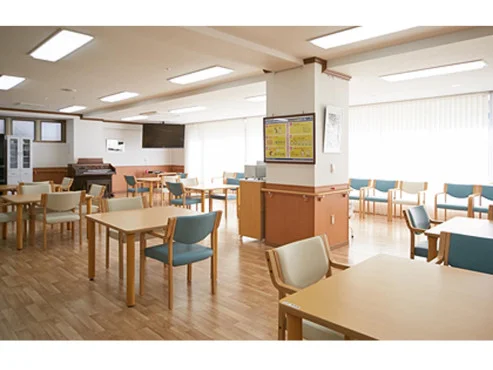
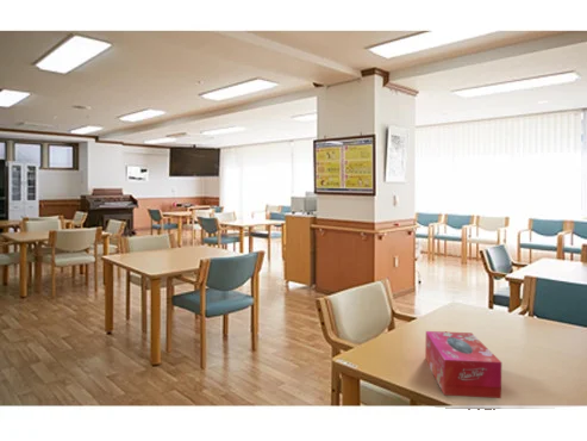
+ tissue box (458, 360)
